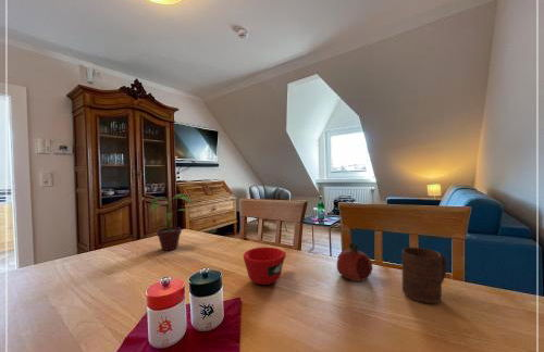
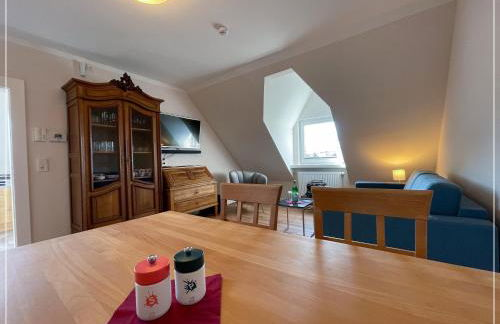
- cup (423, 272)
- fruit (354, 259)
- cup (268, 264)
- potted plant (171, 221)
